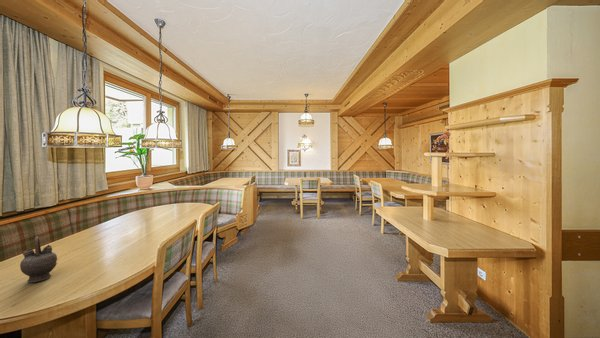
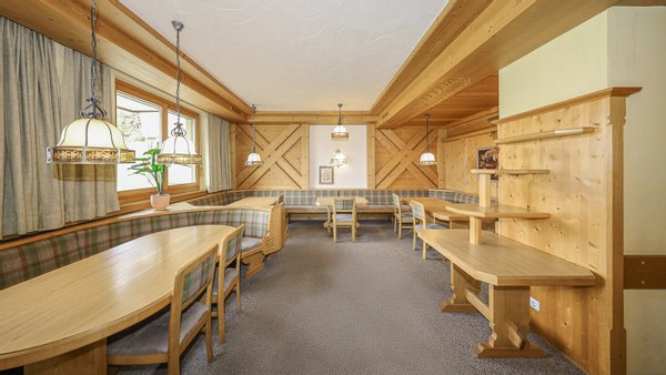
- teapot (39, 257)
